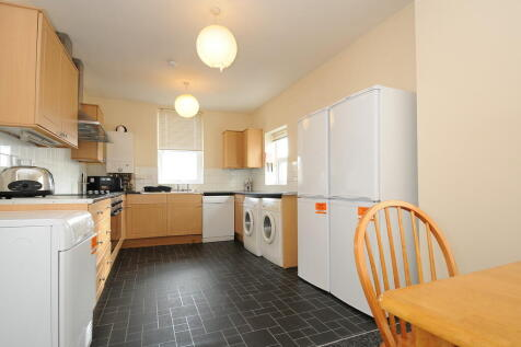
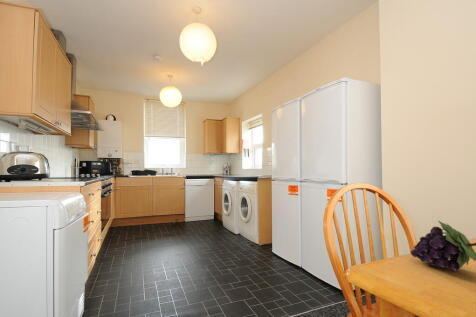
+ fruit (444, 245)
